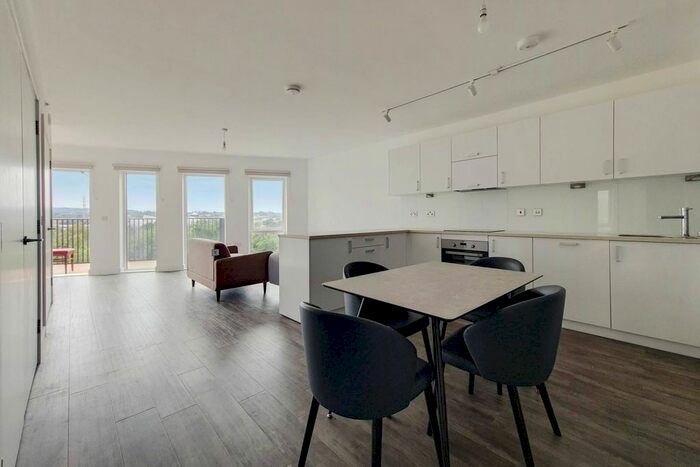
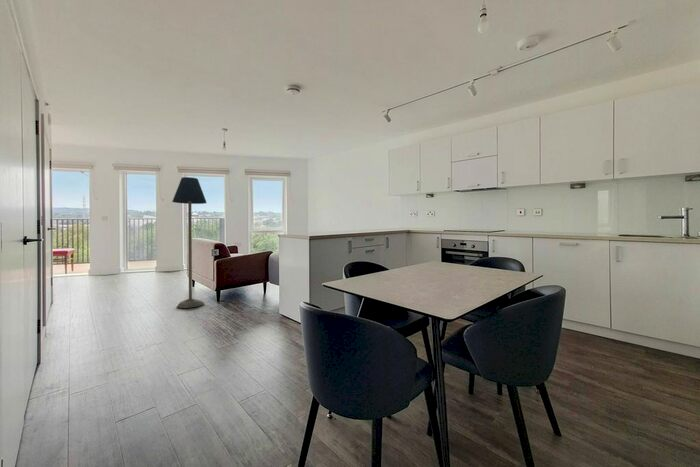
+ floor lamp (190, 241)
